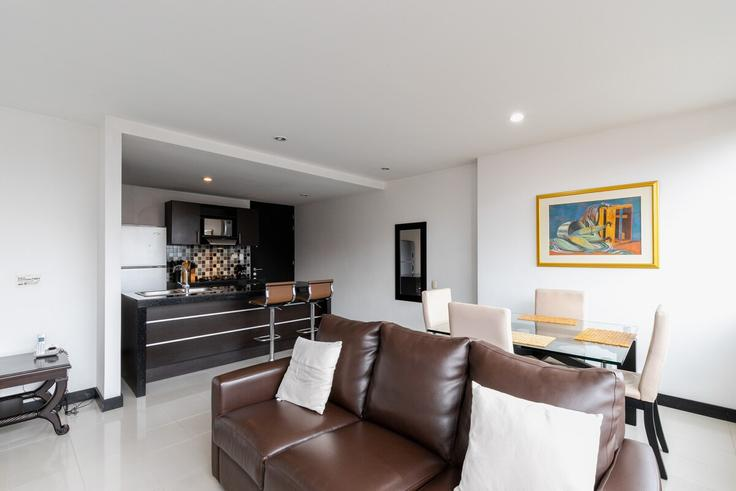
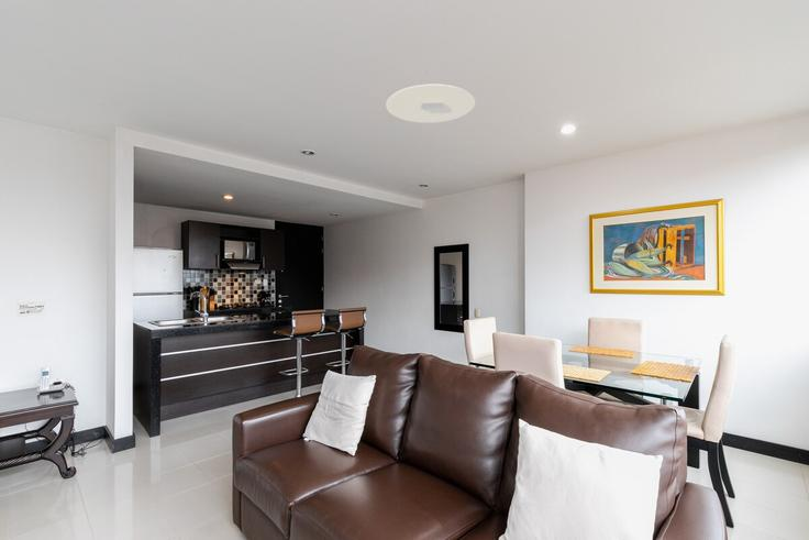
+ ceiling light (430, 101)
